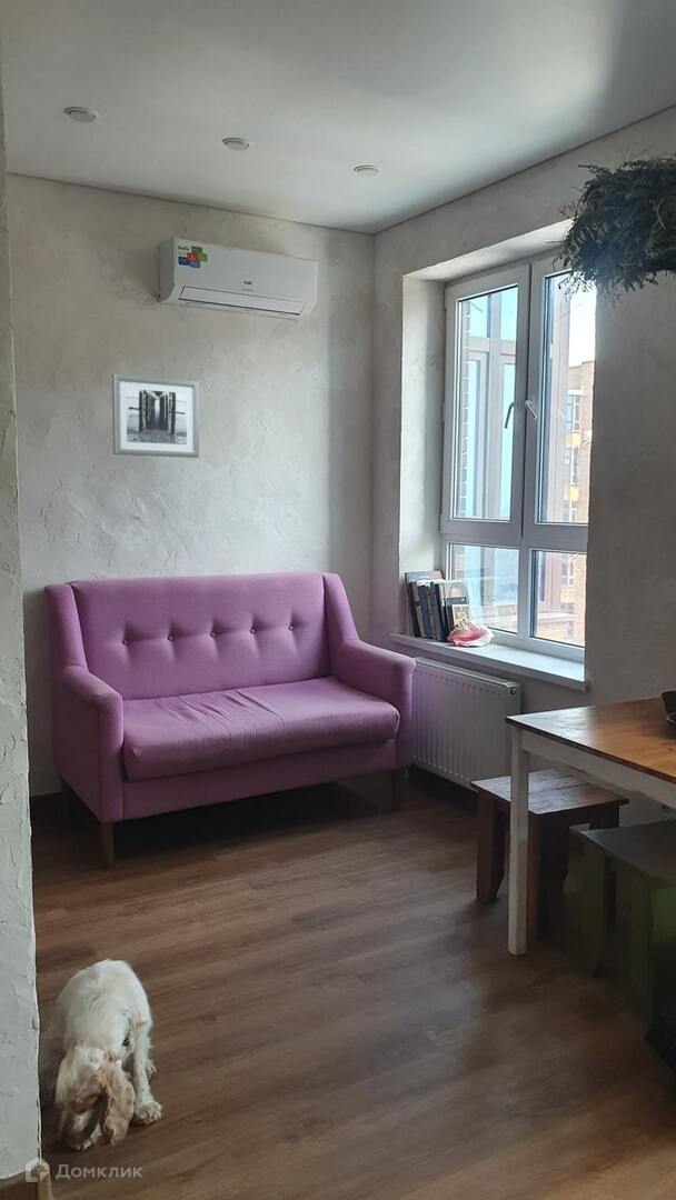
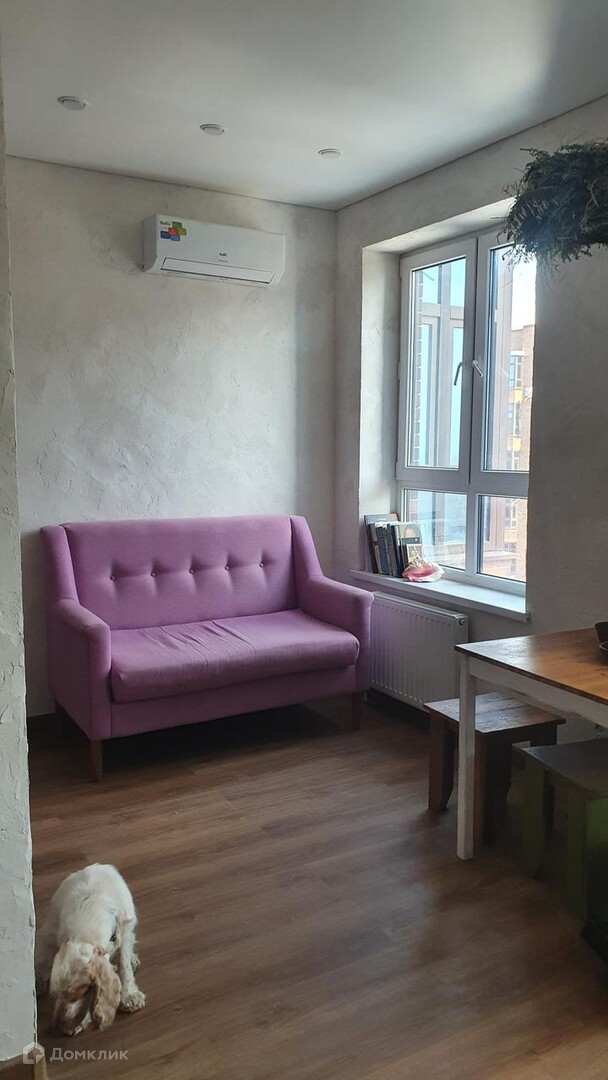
- wall art (157, 417)
